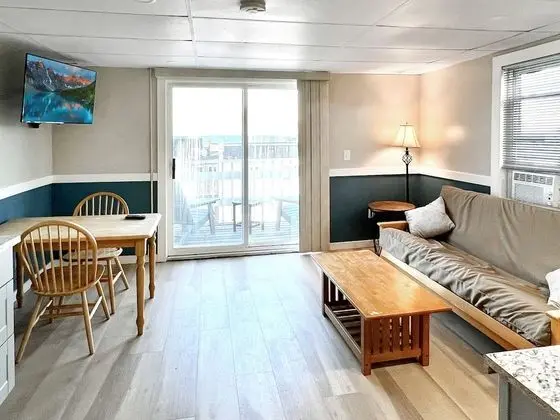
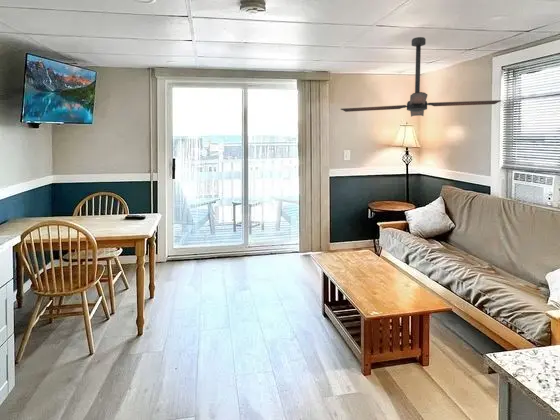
+ ceiling fan (417, 75)
